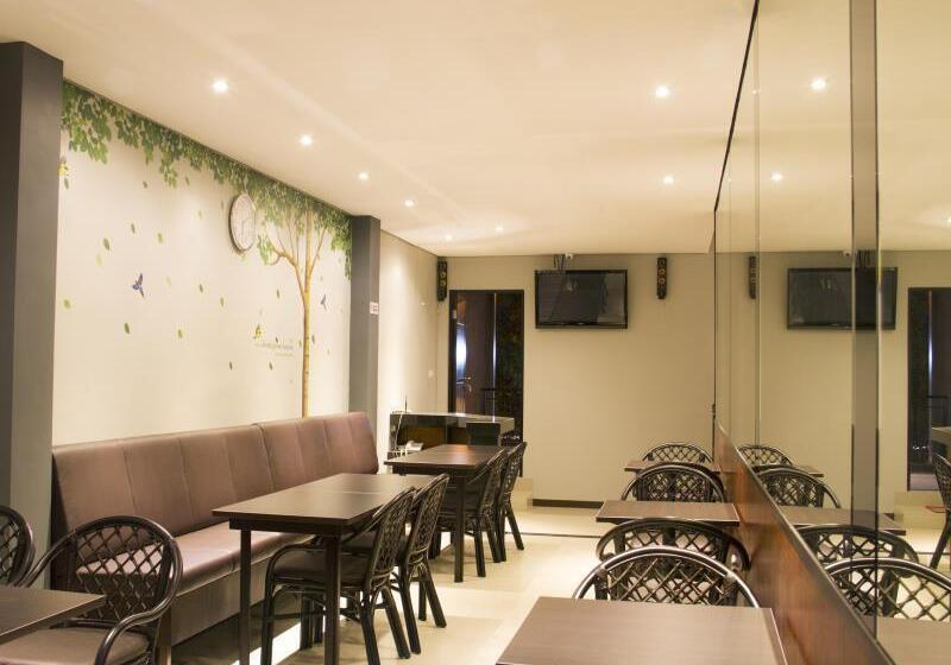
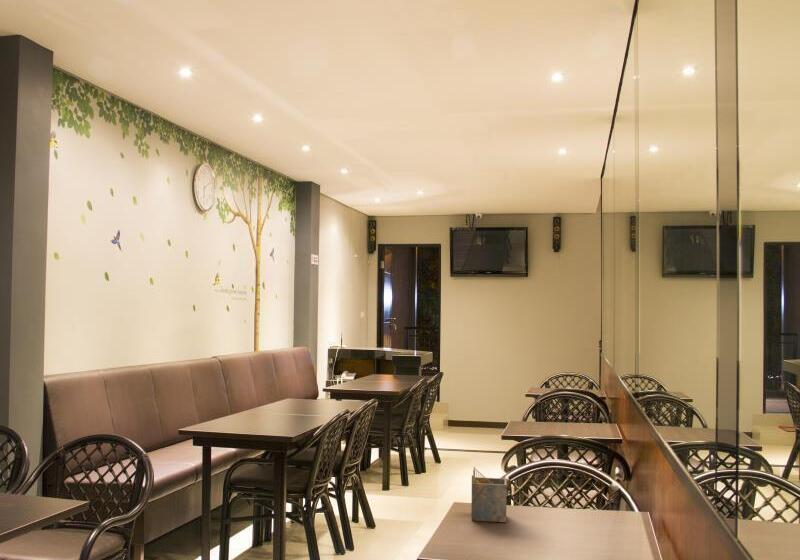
+ napkin holder (488, 492)
